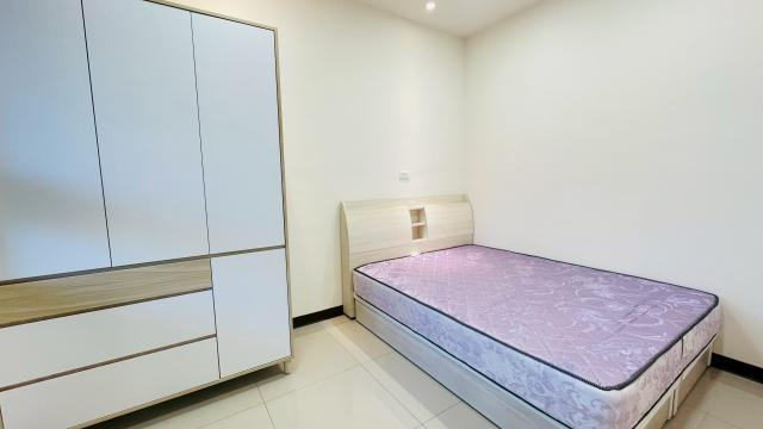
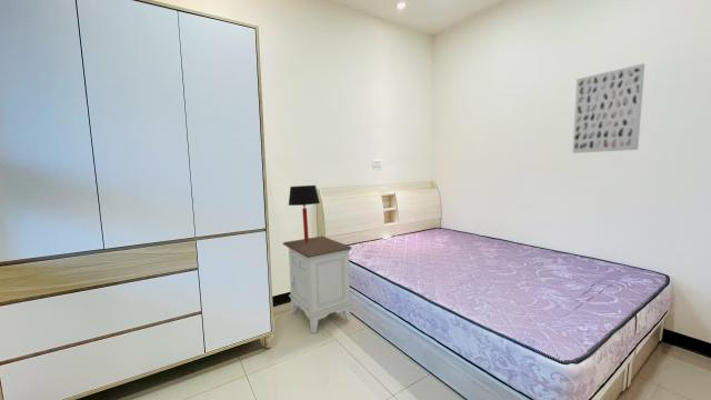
+ table lamp (306, 213)
+ nightstand (317, 280)
+ wall art (605, 112)
